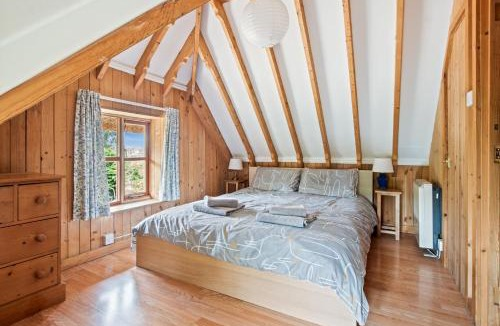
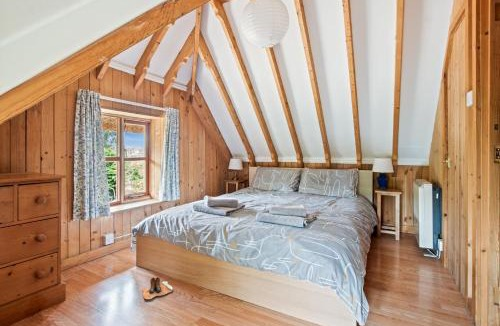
+ boots (156, 285)
